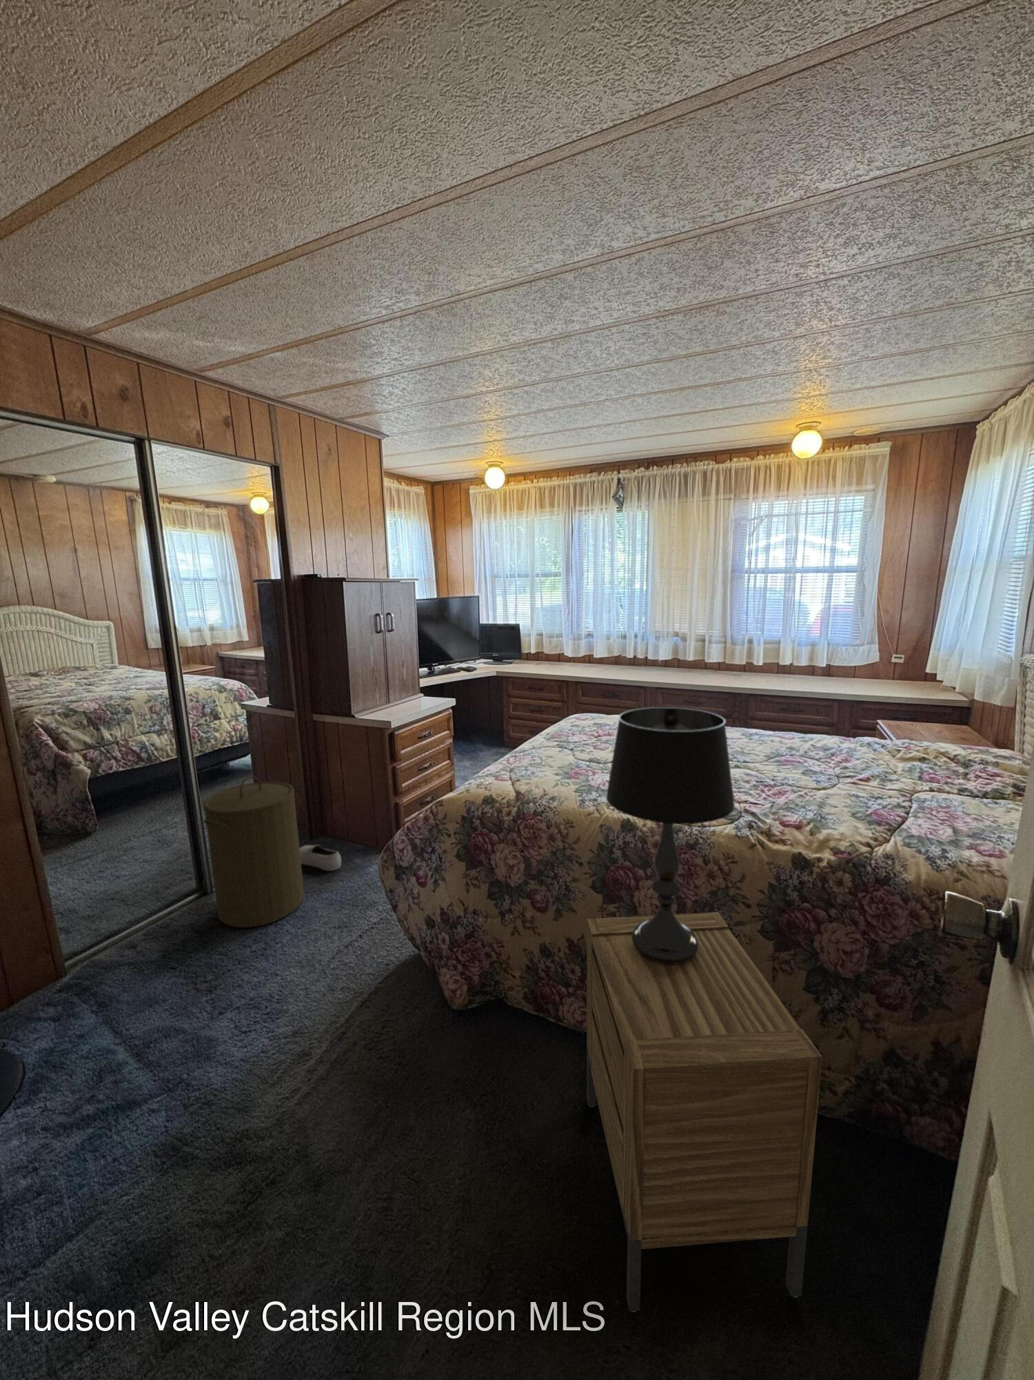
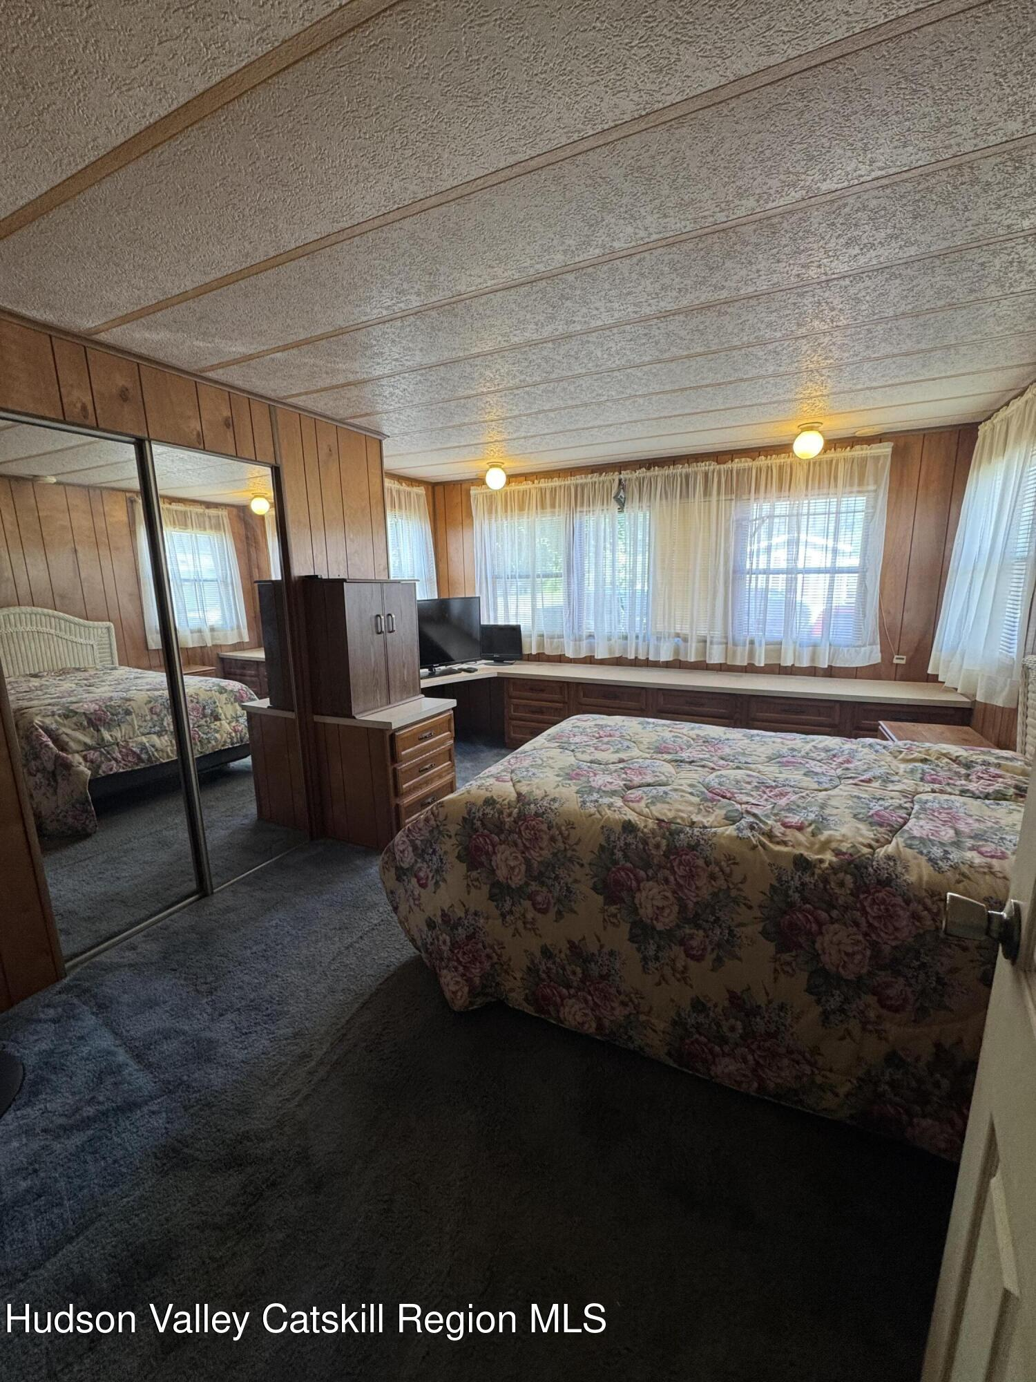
- shoe (318, 853)
- laundry hamper (255, 842)
- table lamp (667, 835)
- nightstand (680, 1083)
